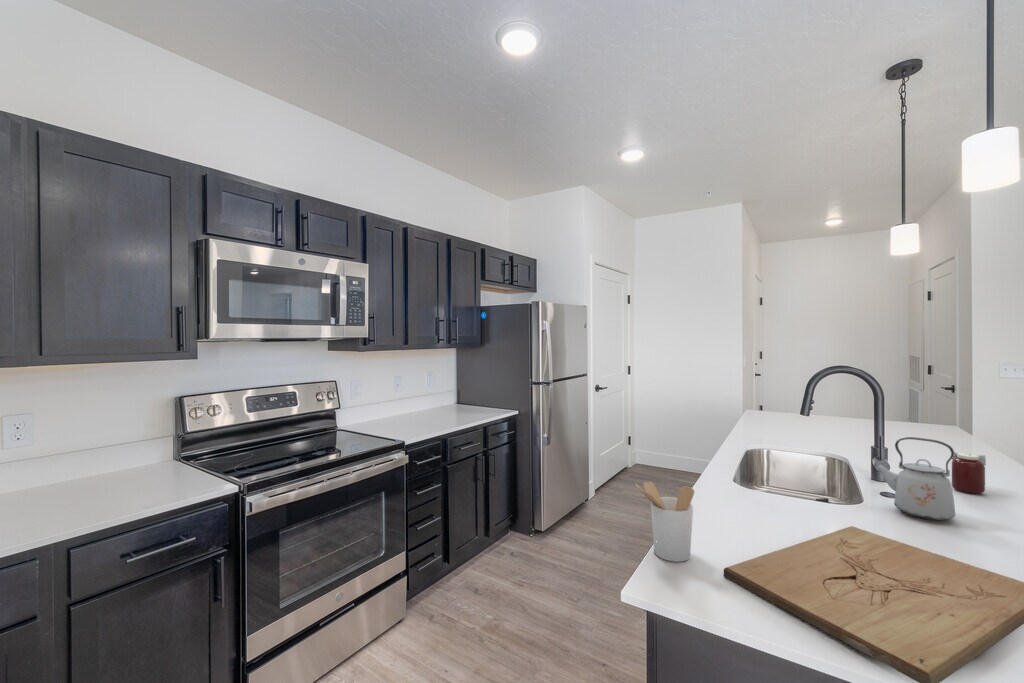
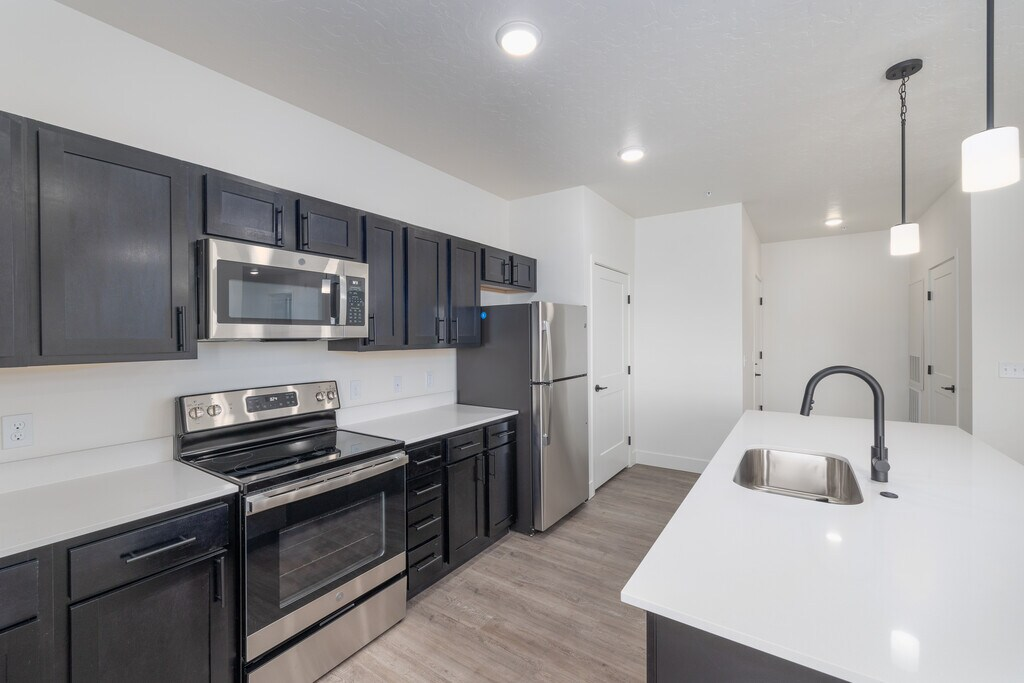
- kettle (912, 474)
- jar (968, 471)
- cutting board (879, 583)
- utensil holder (663, 518)
